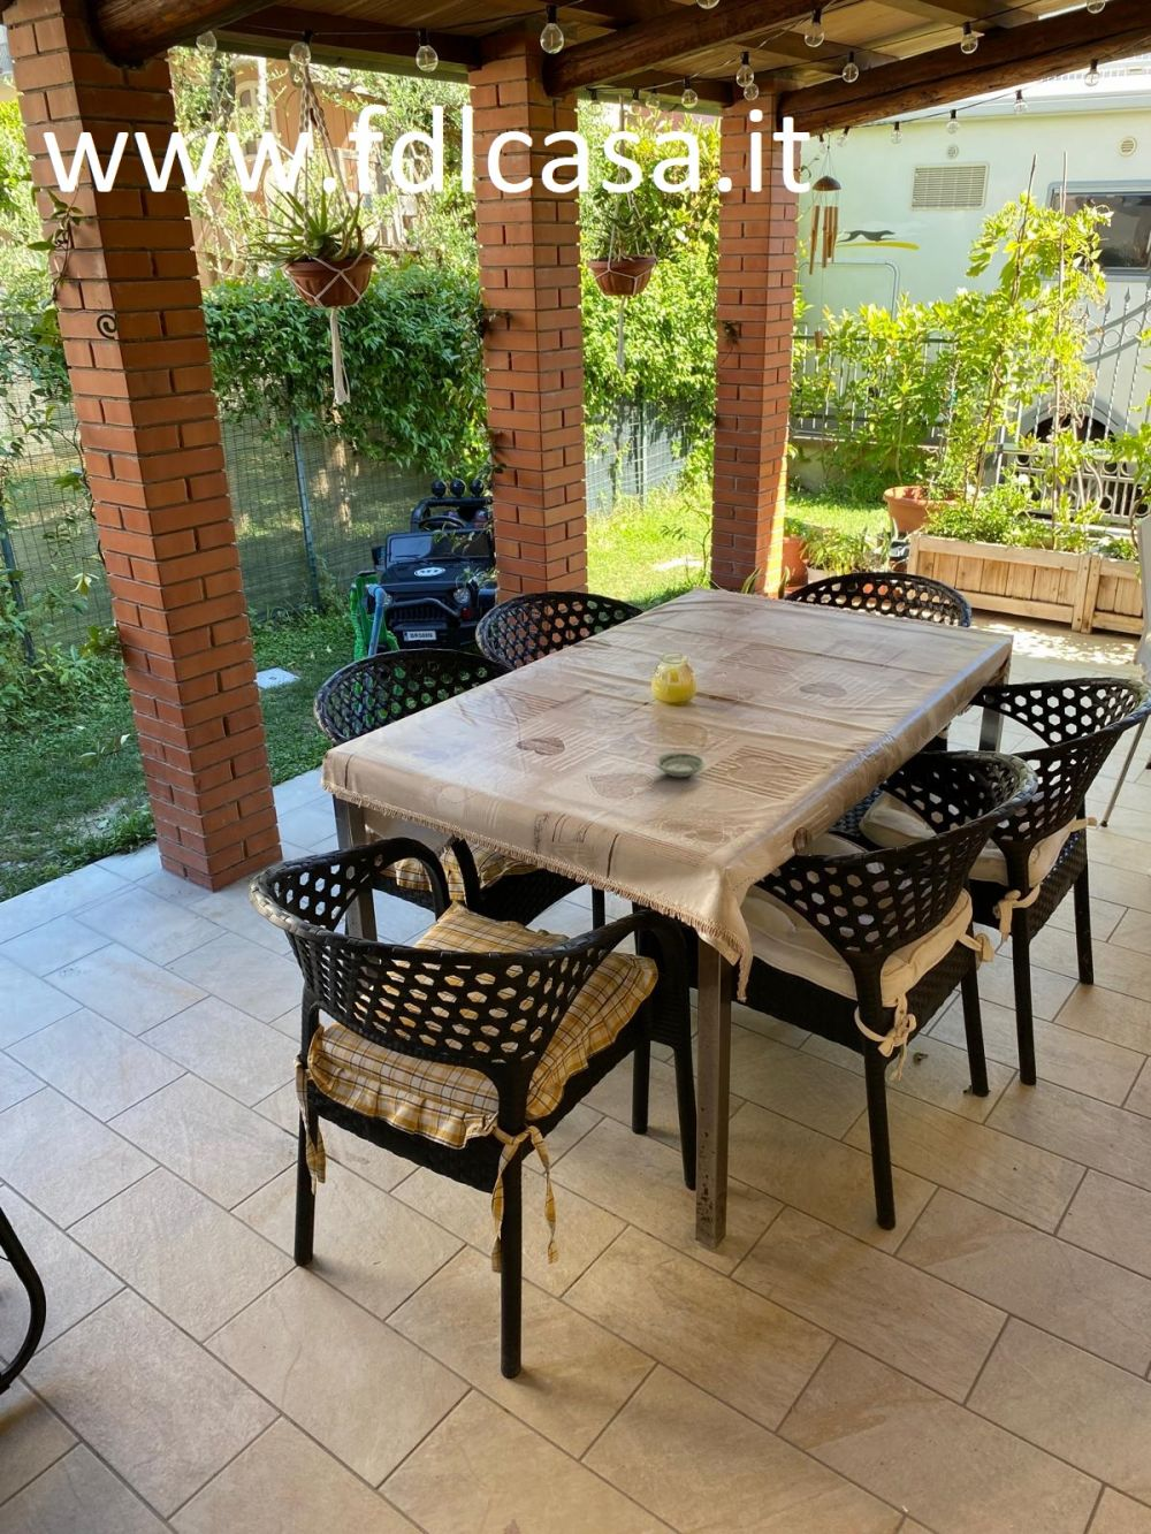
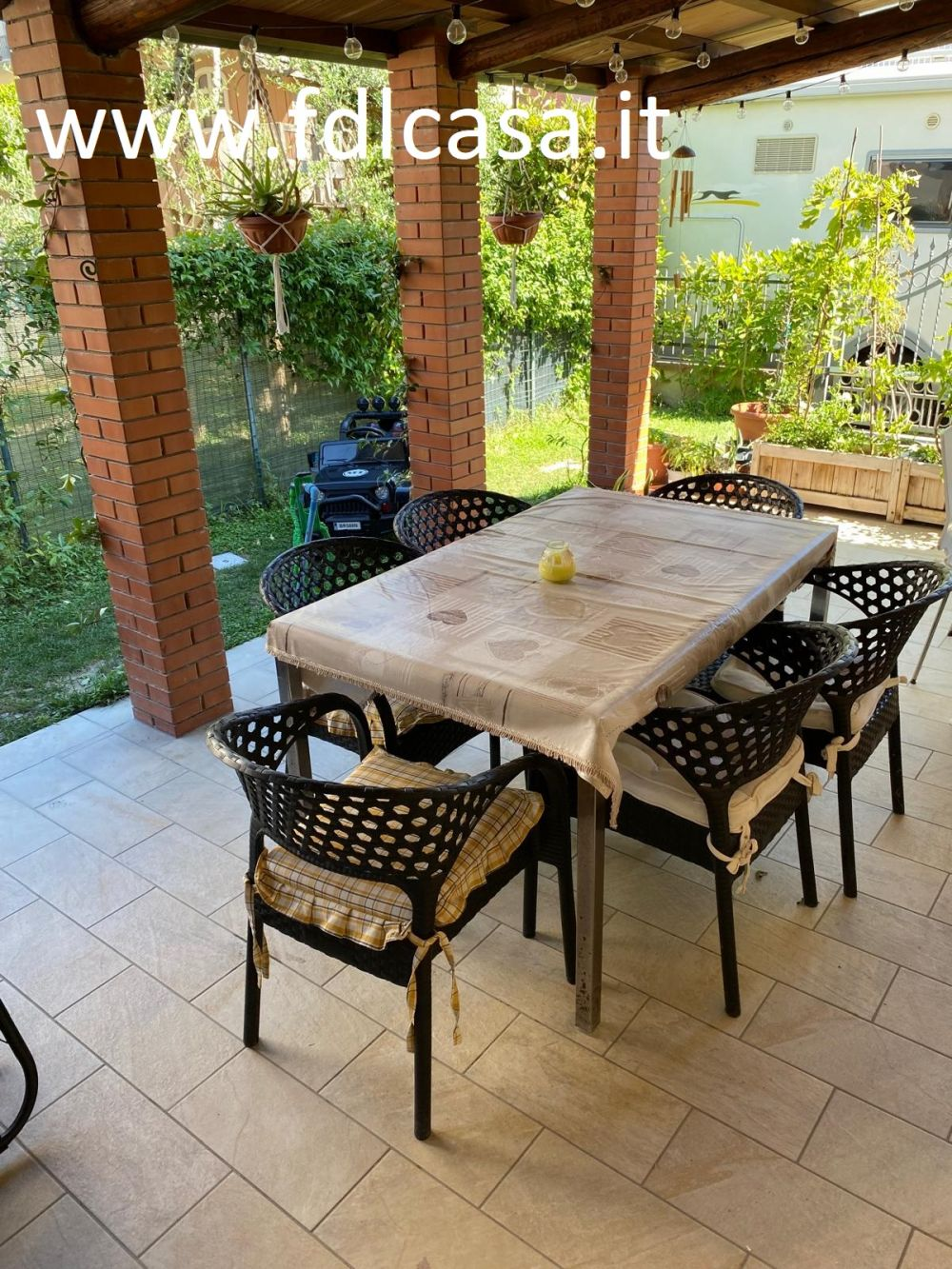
- saucer (679, 766)
